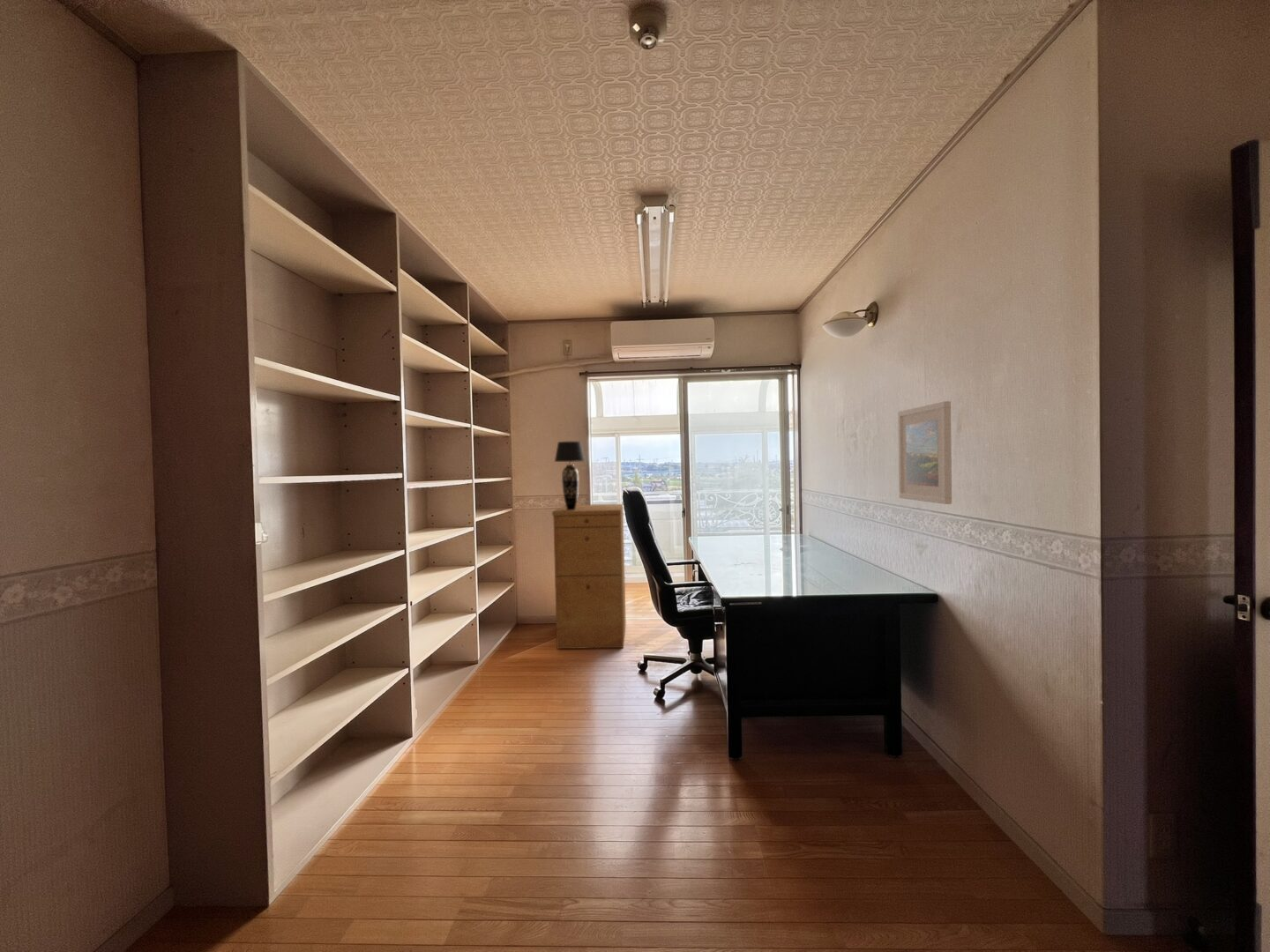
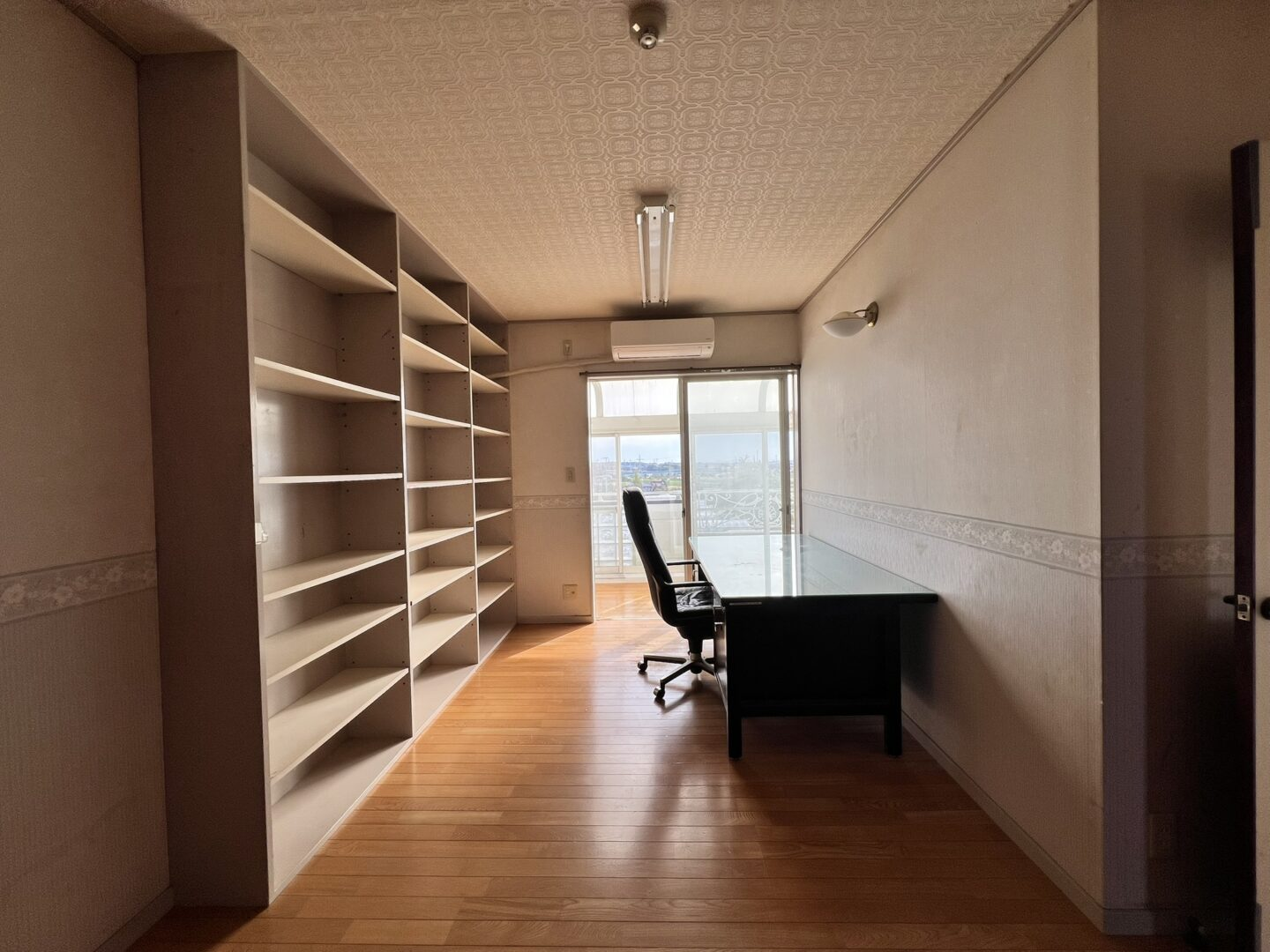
- table lamp (570, 475)
- filing cabinet (592, 571)
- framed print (923, 453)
